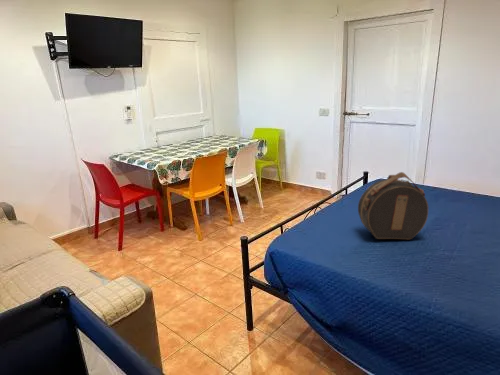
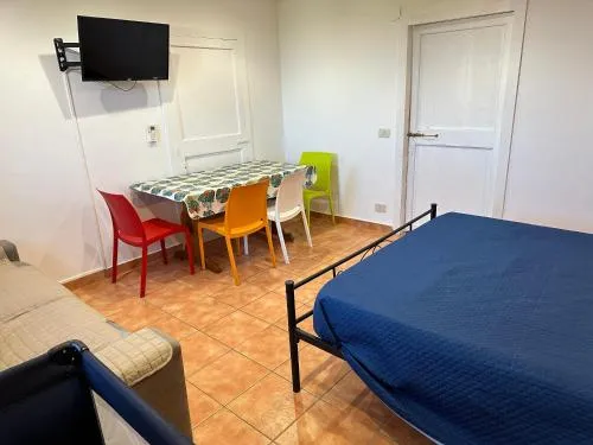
- hat box (393, 204)
